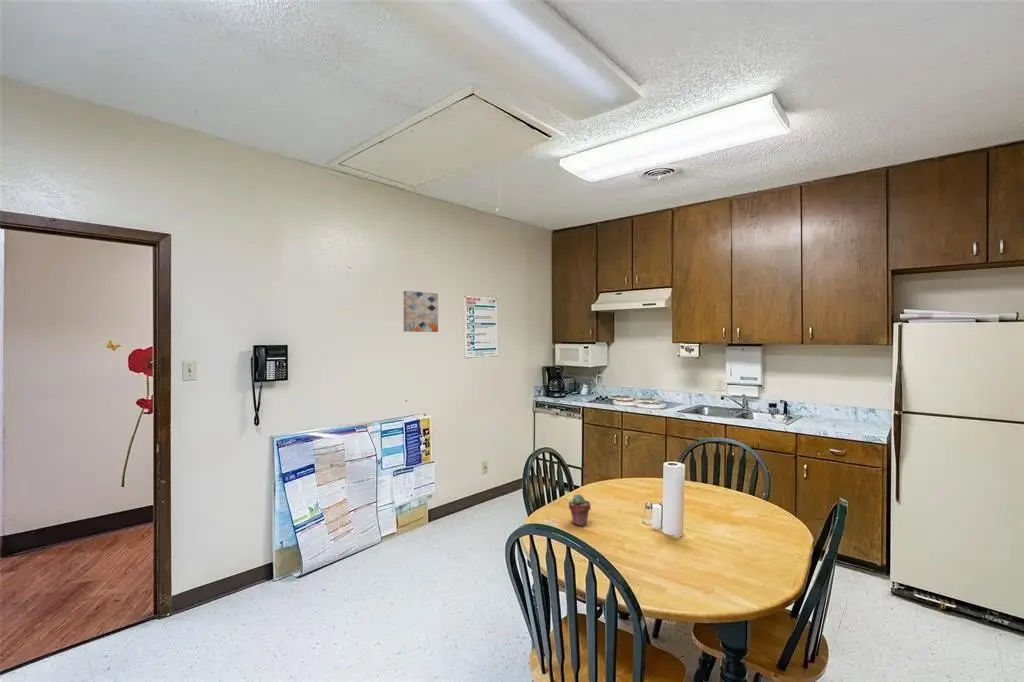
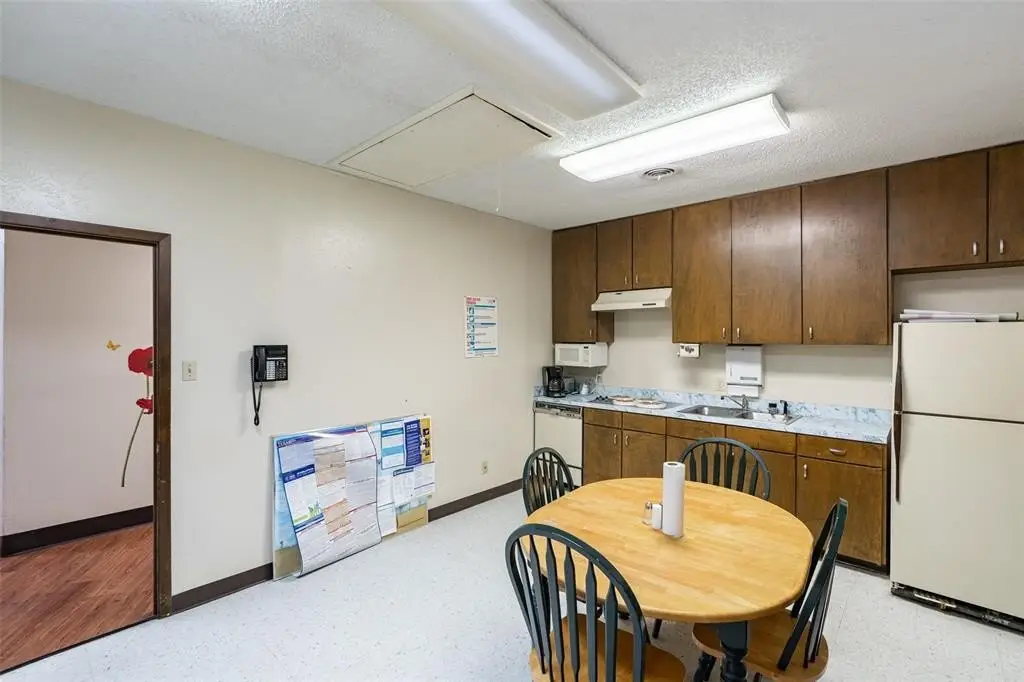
- wall art (421, 312)
- potted succulent (579, 508)
